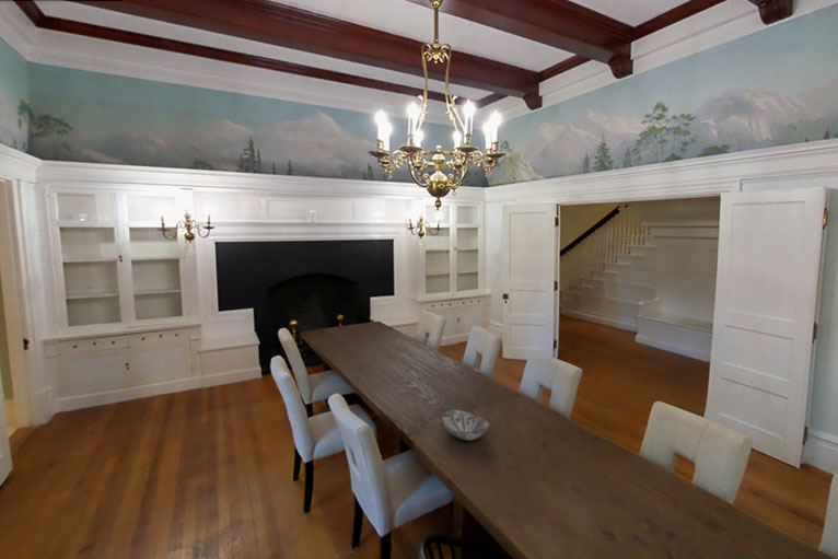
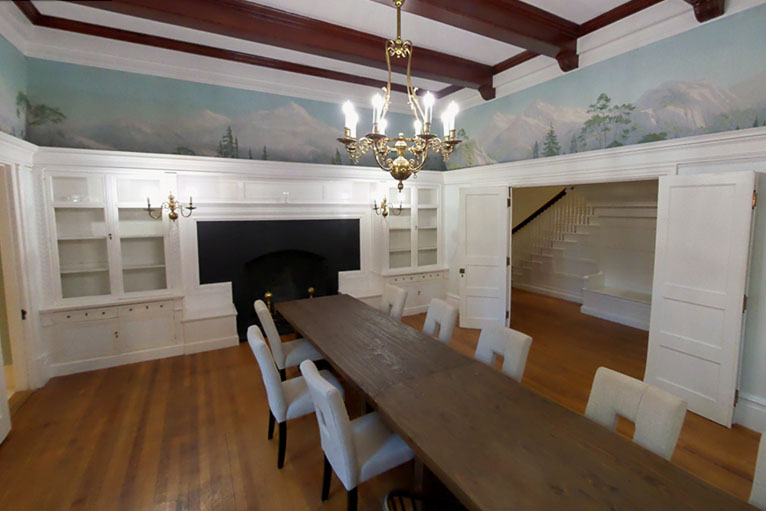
- decorative bowl (465, 427)
